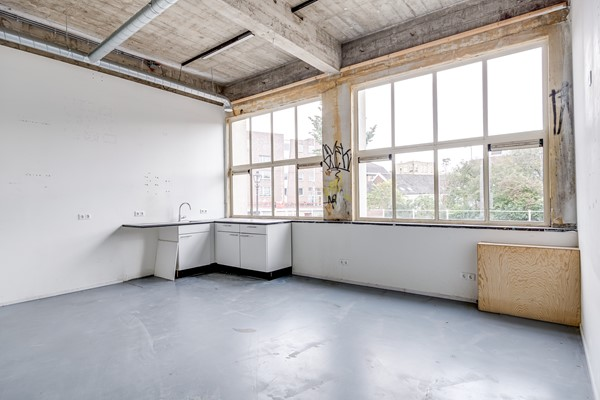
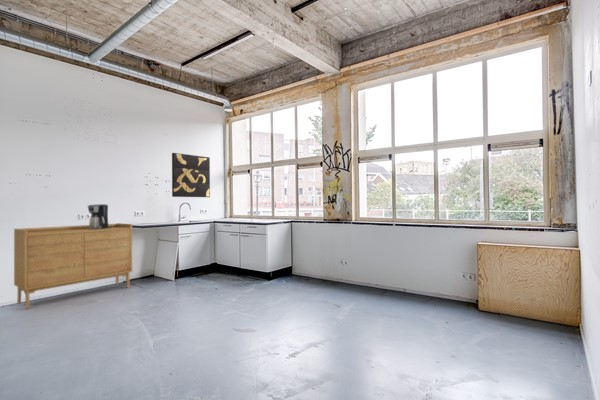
+ coffee maker (101, 216)
+ wall art (191, 176)
+ sideboard (78, 260)
